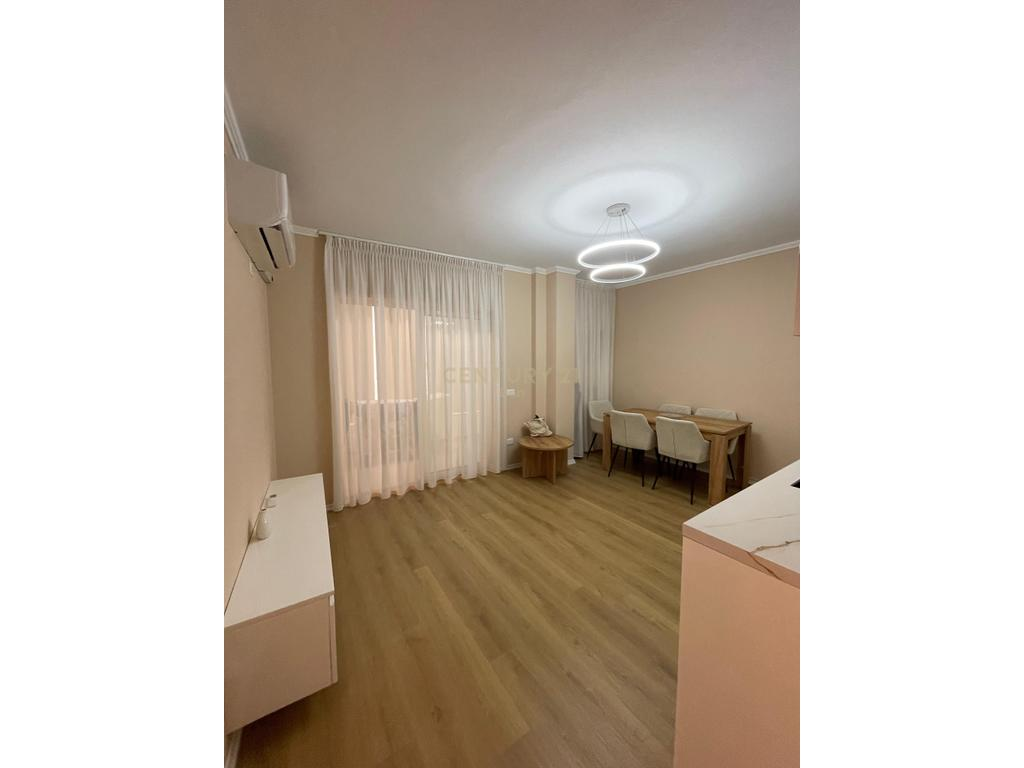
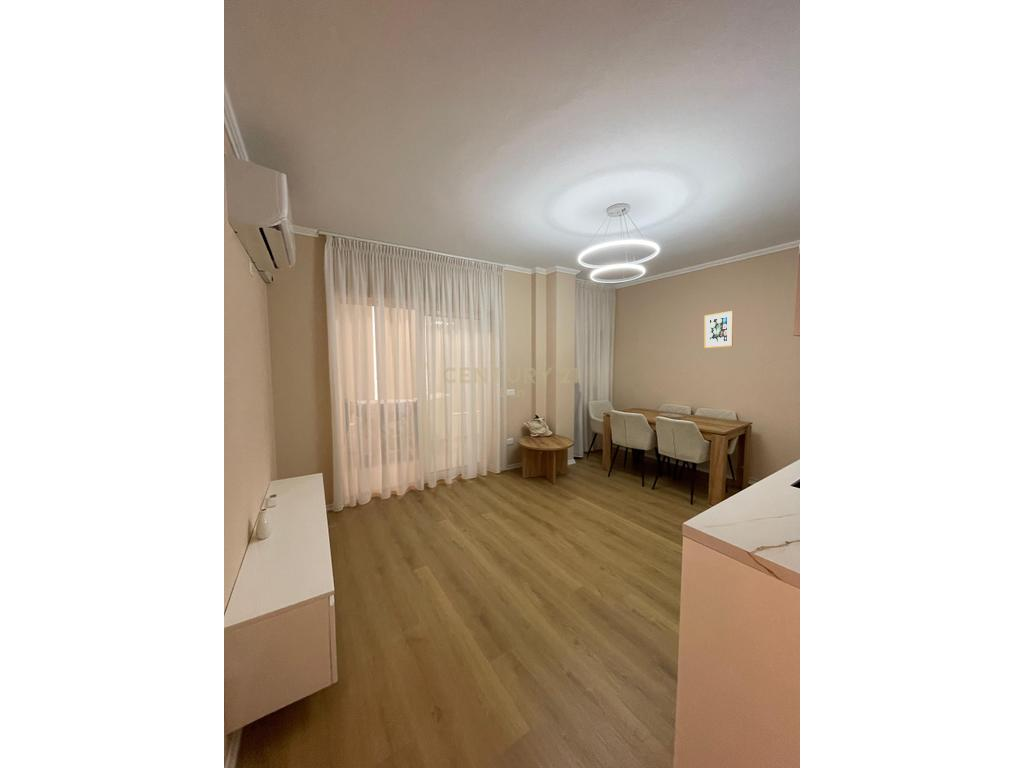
+ wall art (718, 330)
